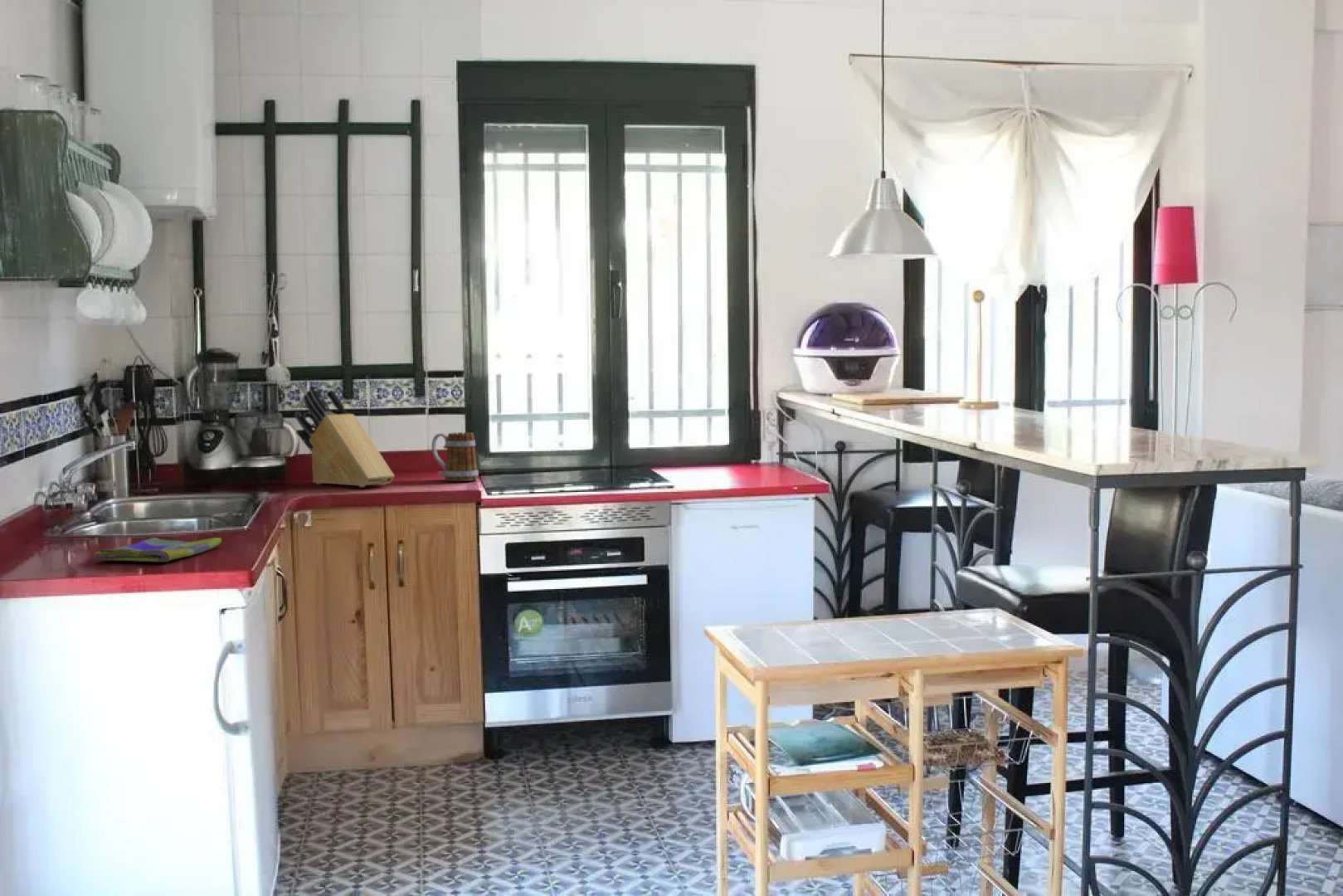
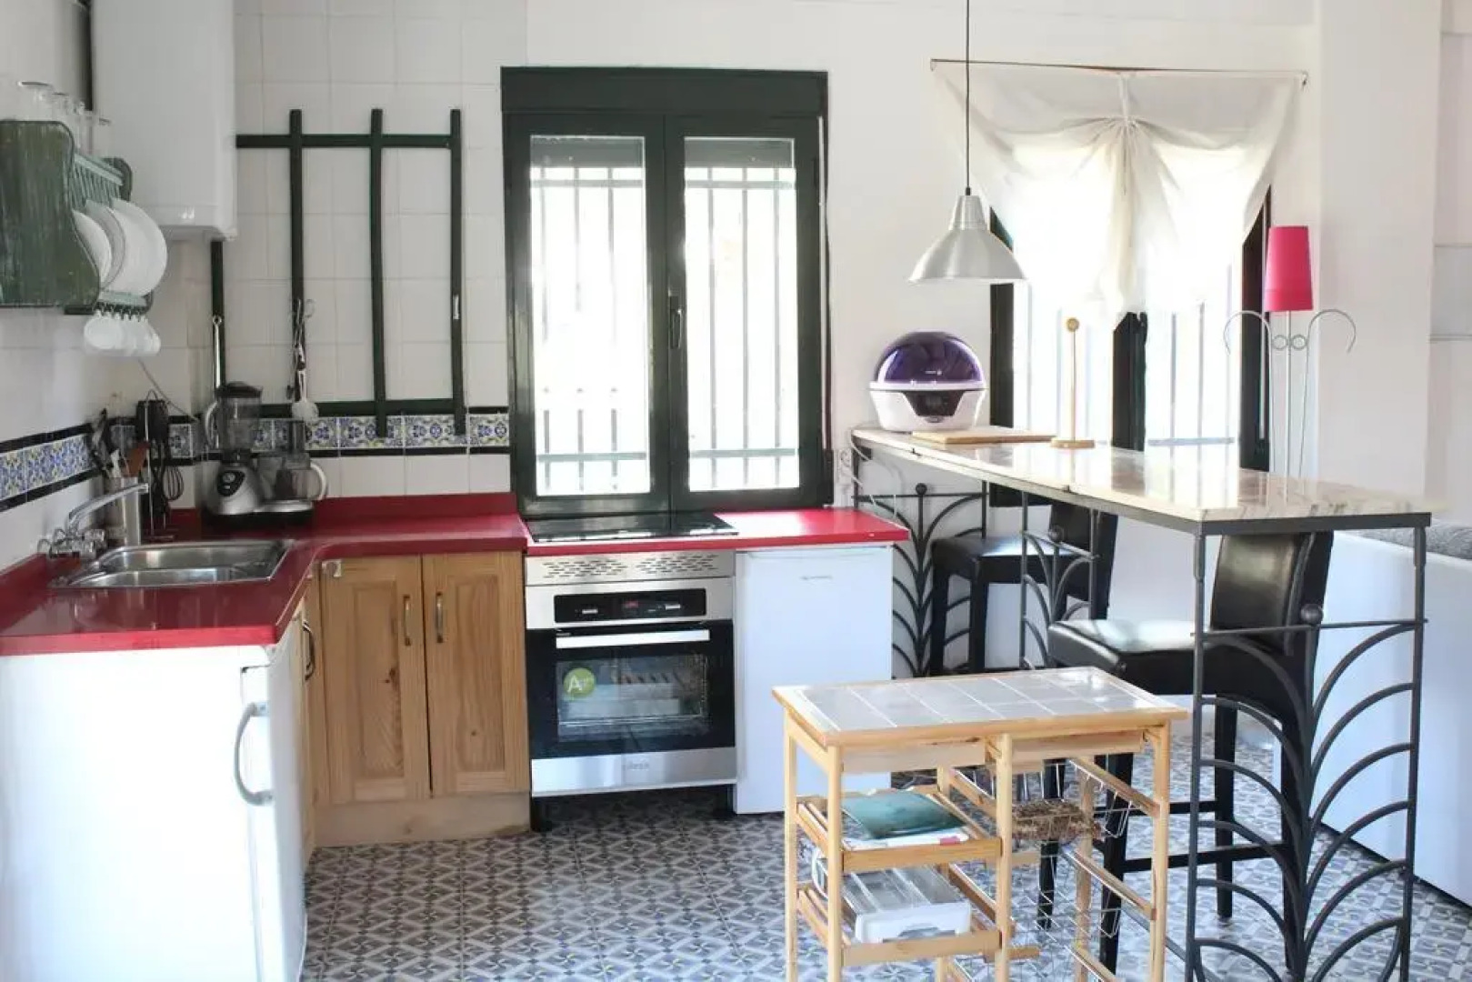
- knife block (343, 434)
- dish towel (160, 548)
- mug (454, 456)
